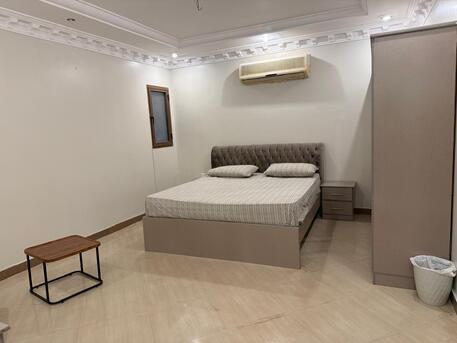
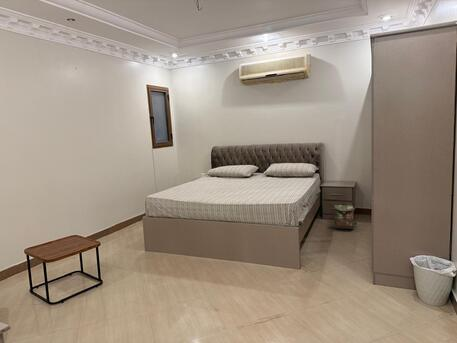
+ backpack (345, 215)
